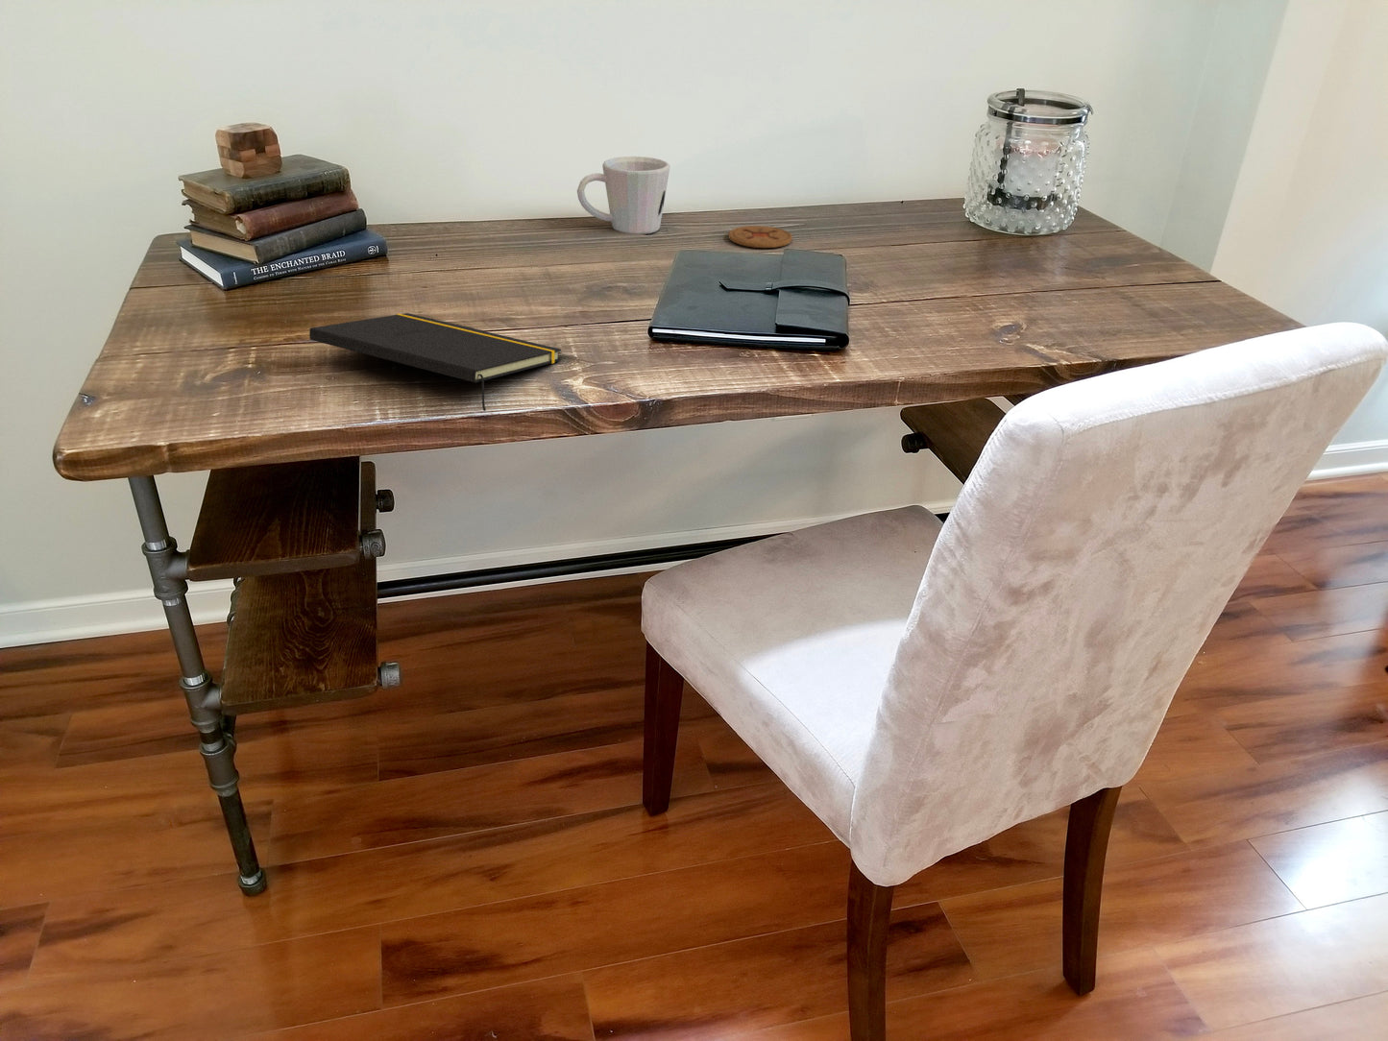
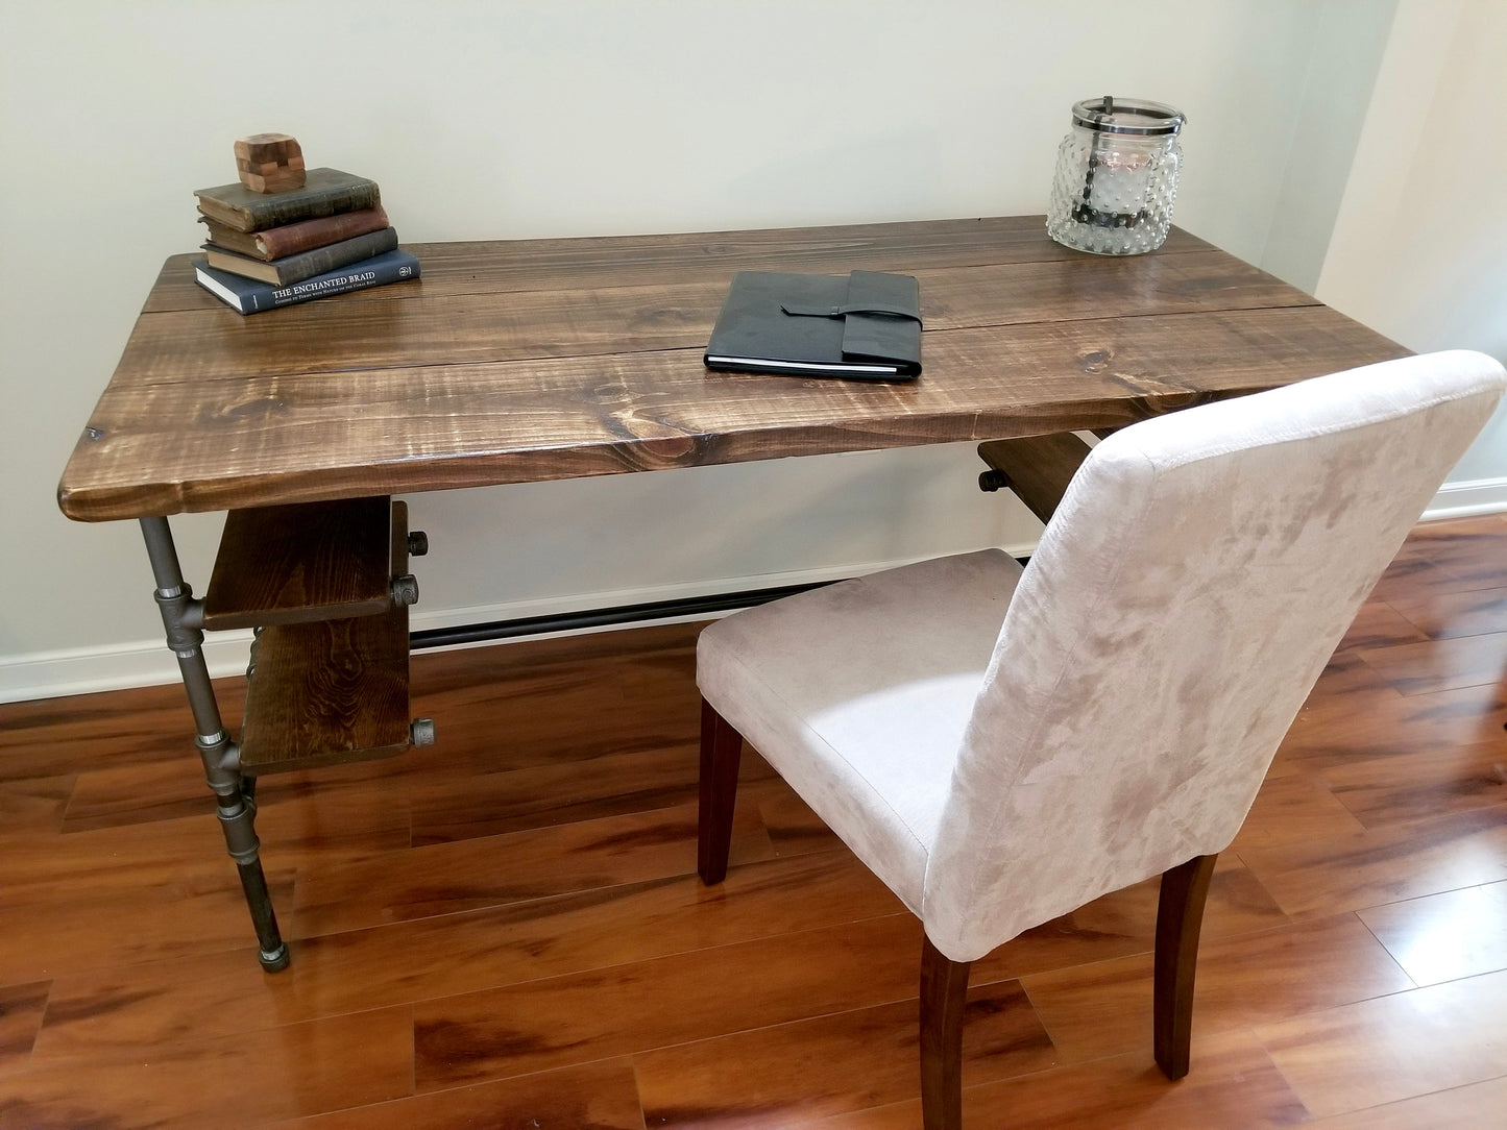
- mug (622, 197)
- notepad (438, 344)
- coaster (760, 236)
